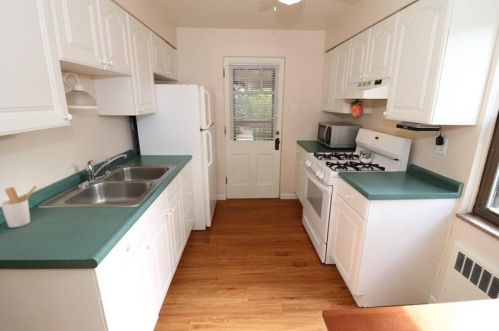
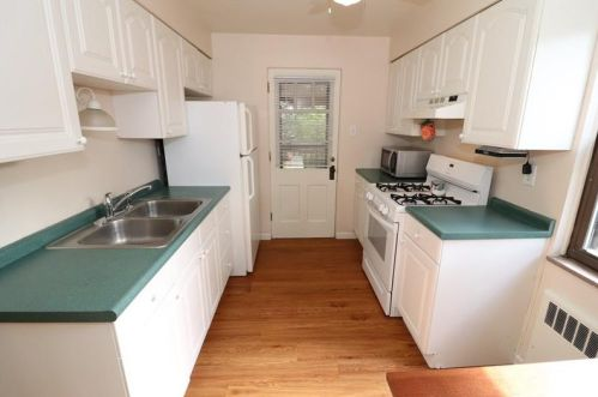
- utensil holder (22, 205)
